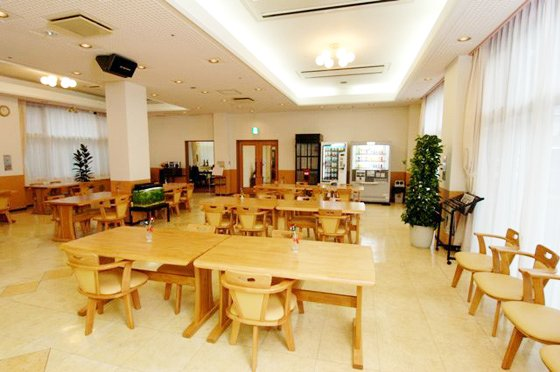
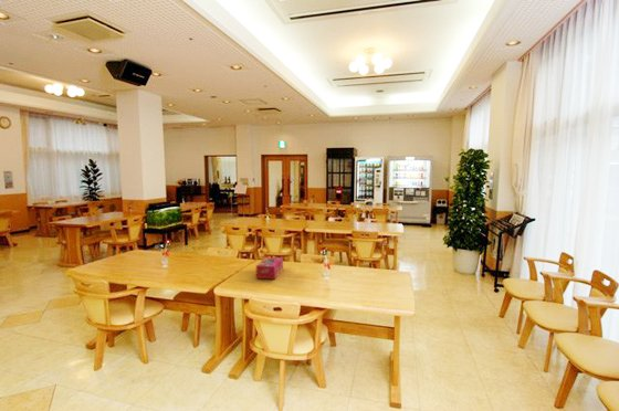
+ tissue box (270, 267)
